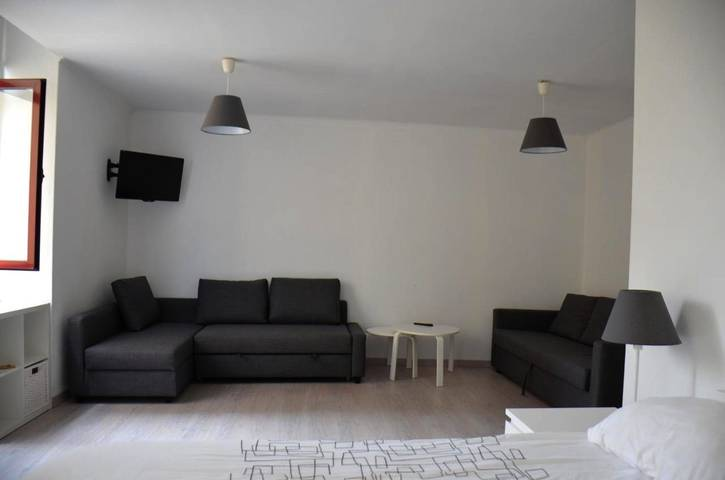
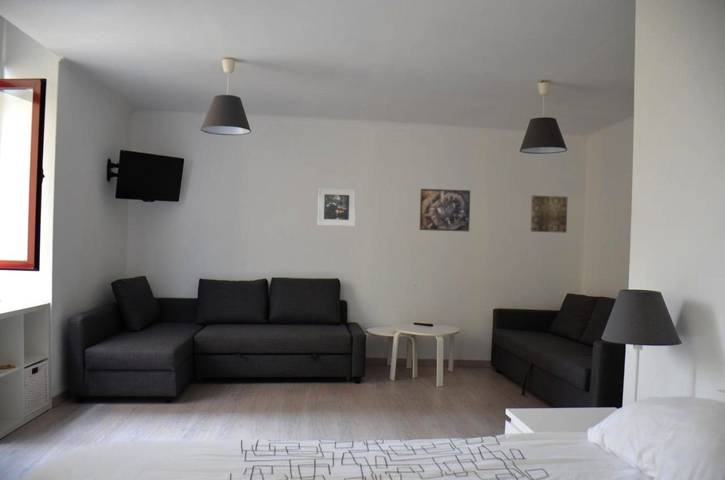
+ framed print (336, 207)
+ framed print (445, 210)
+ wall art (549, 214)
